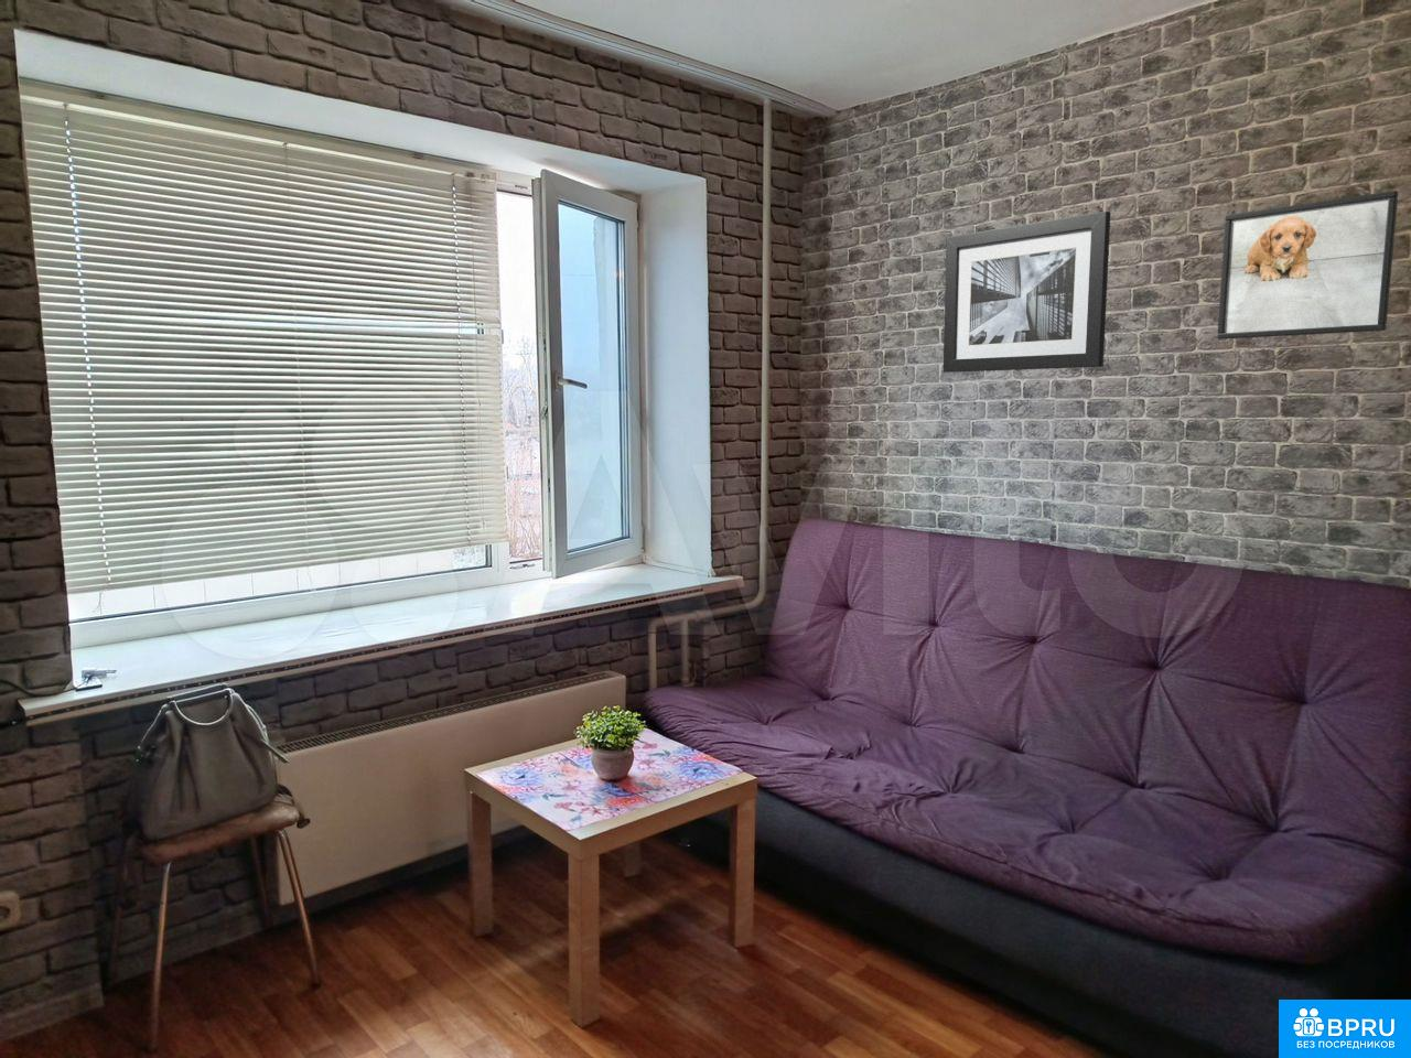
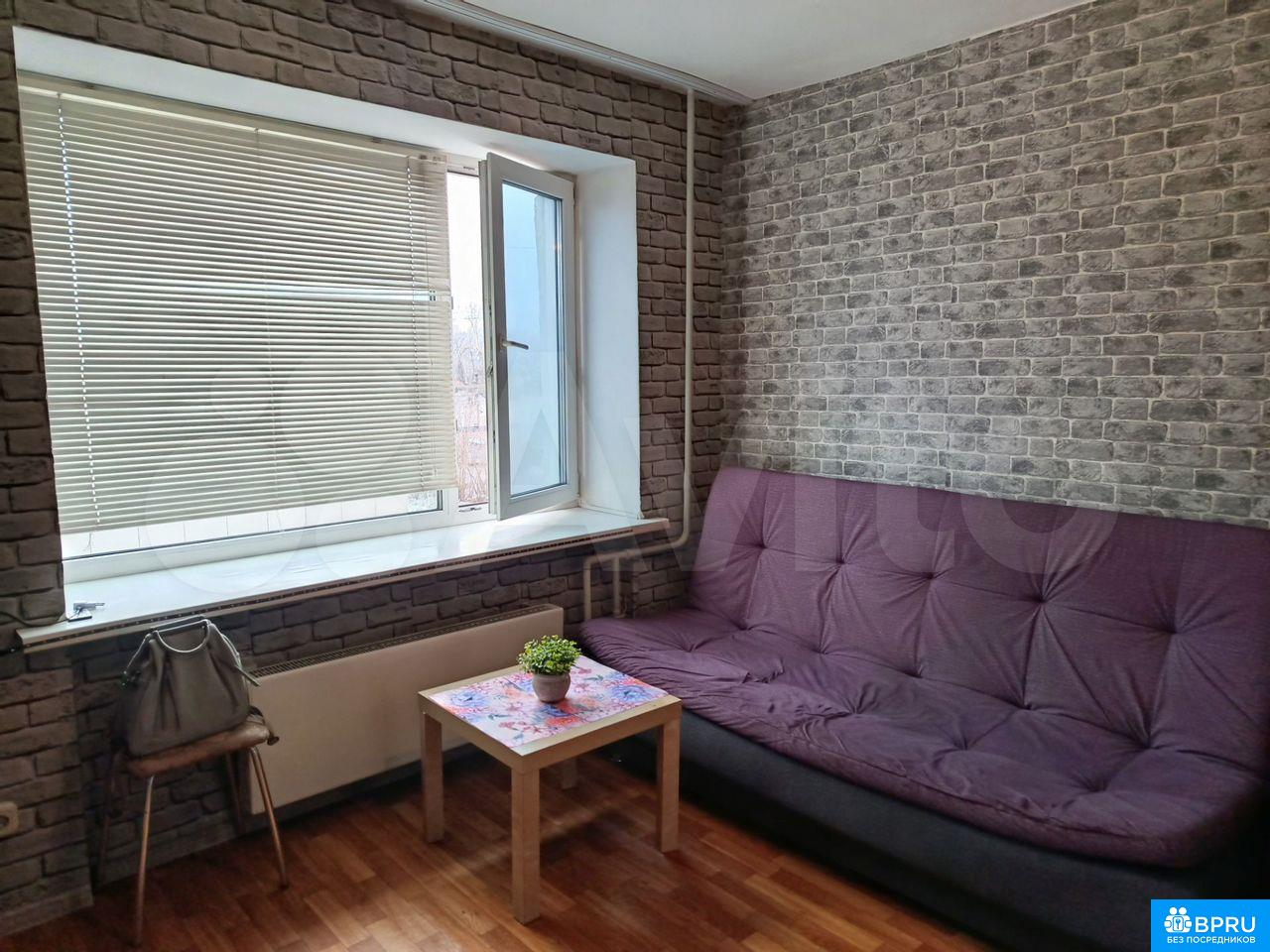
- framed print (1302, 270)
- wall art (1020, 298)
